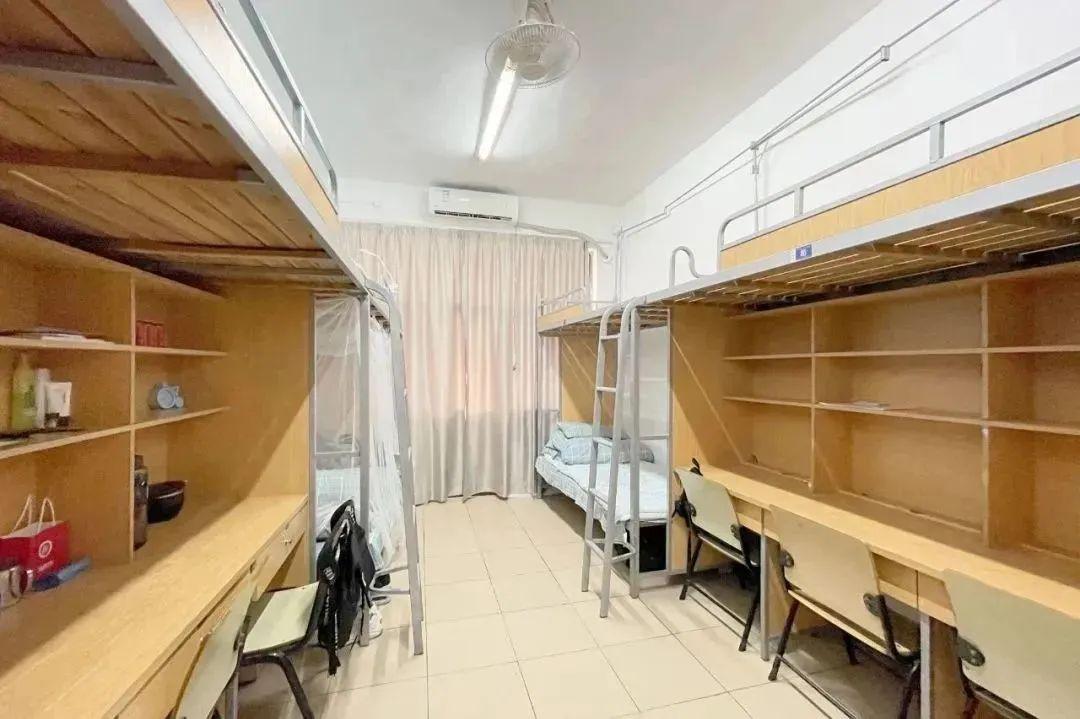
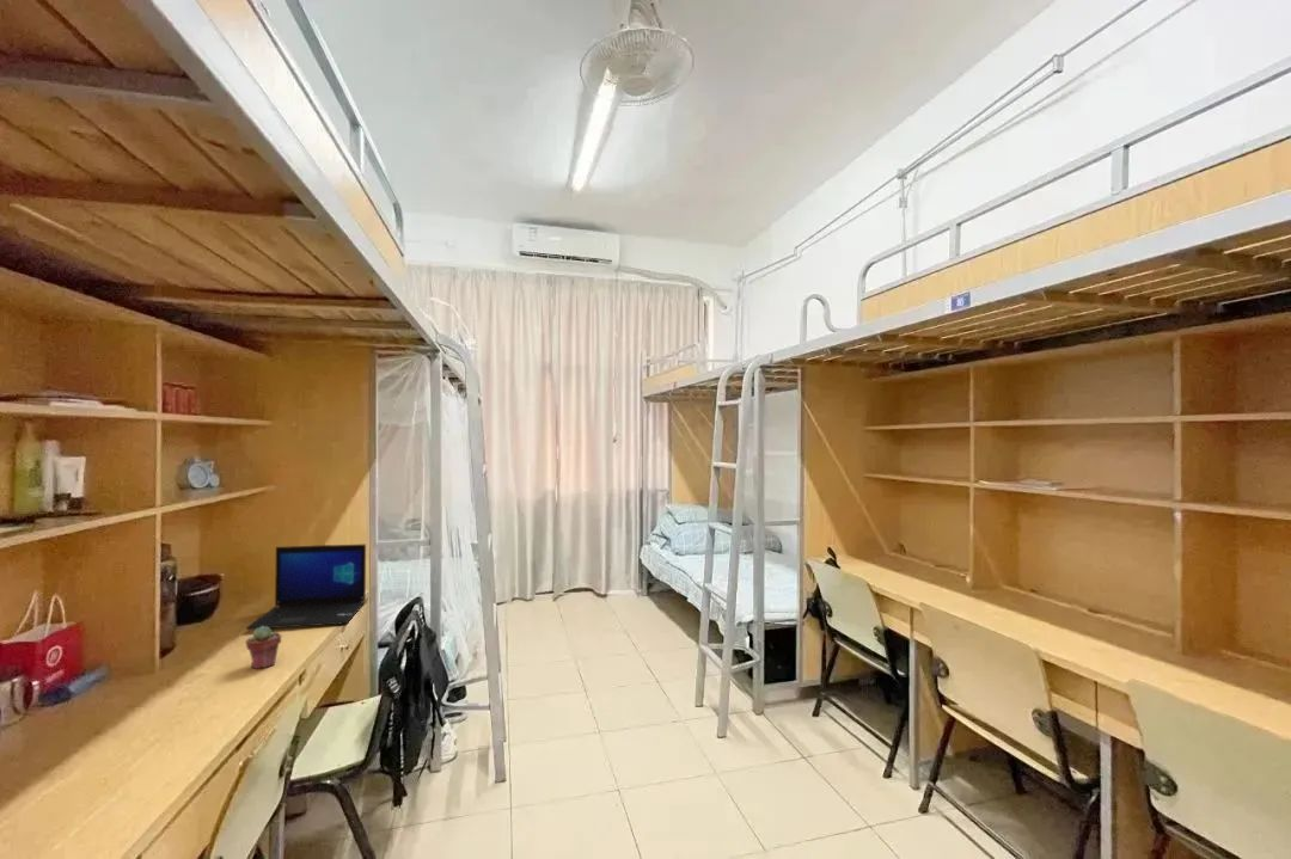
+ laptop (310, 583)
+ potted succulent (263, 645)
